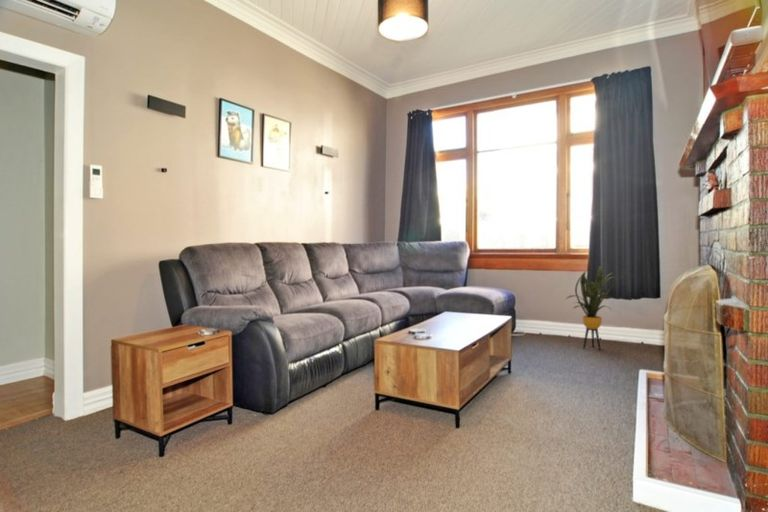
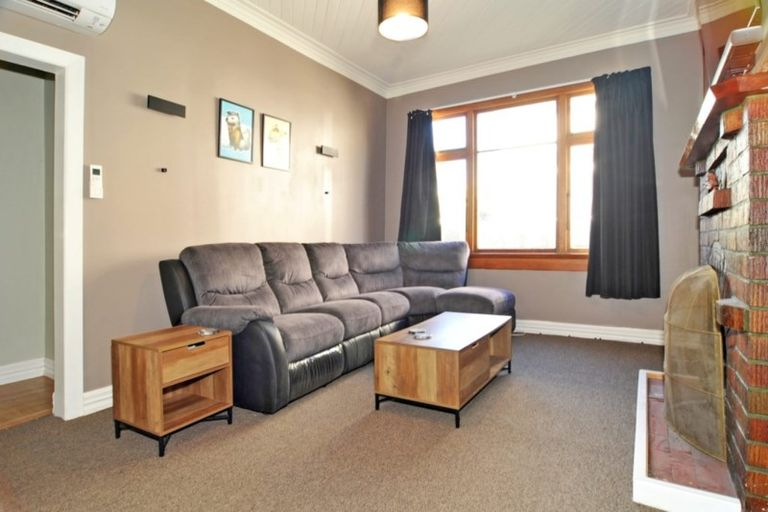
- house plant (596, 307)
